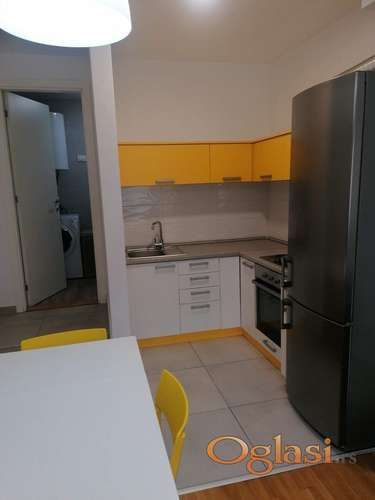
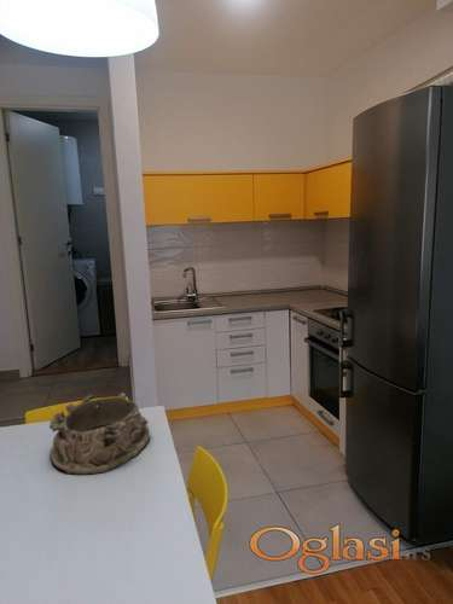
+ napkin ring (100, 425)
